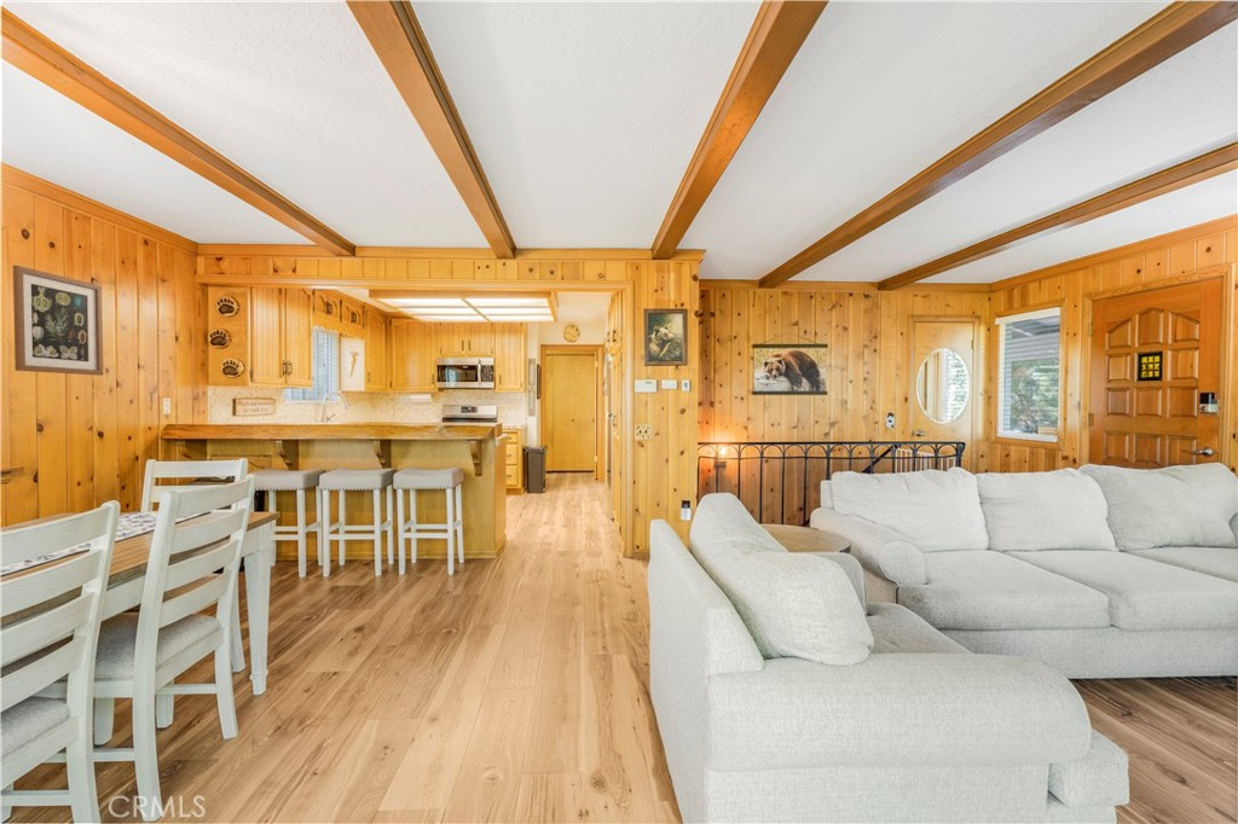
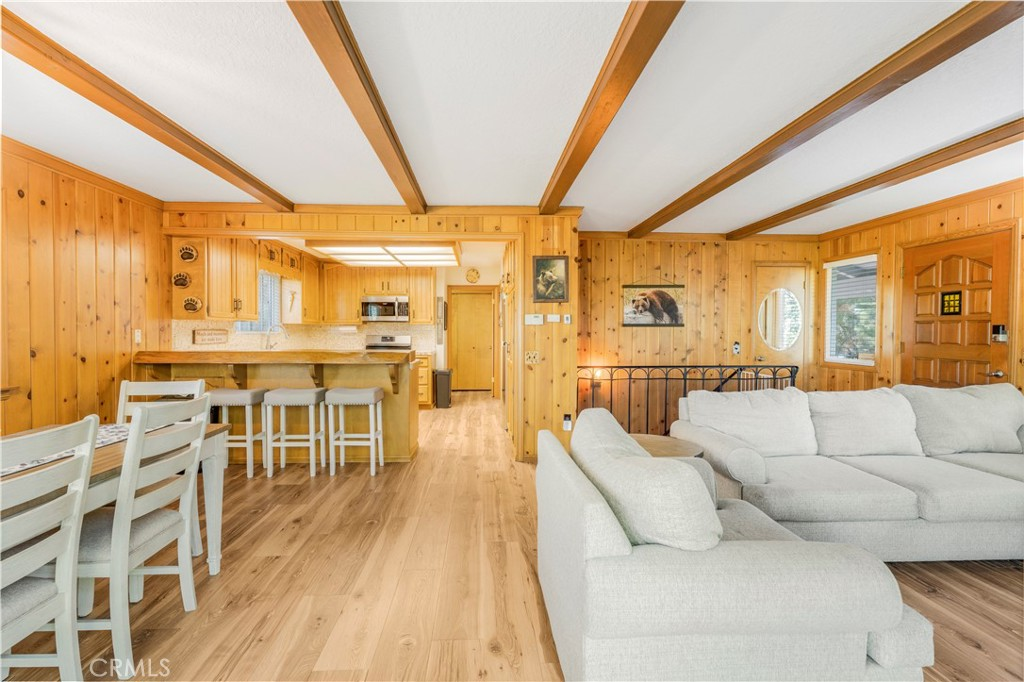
- wall art (62, 324)
